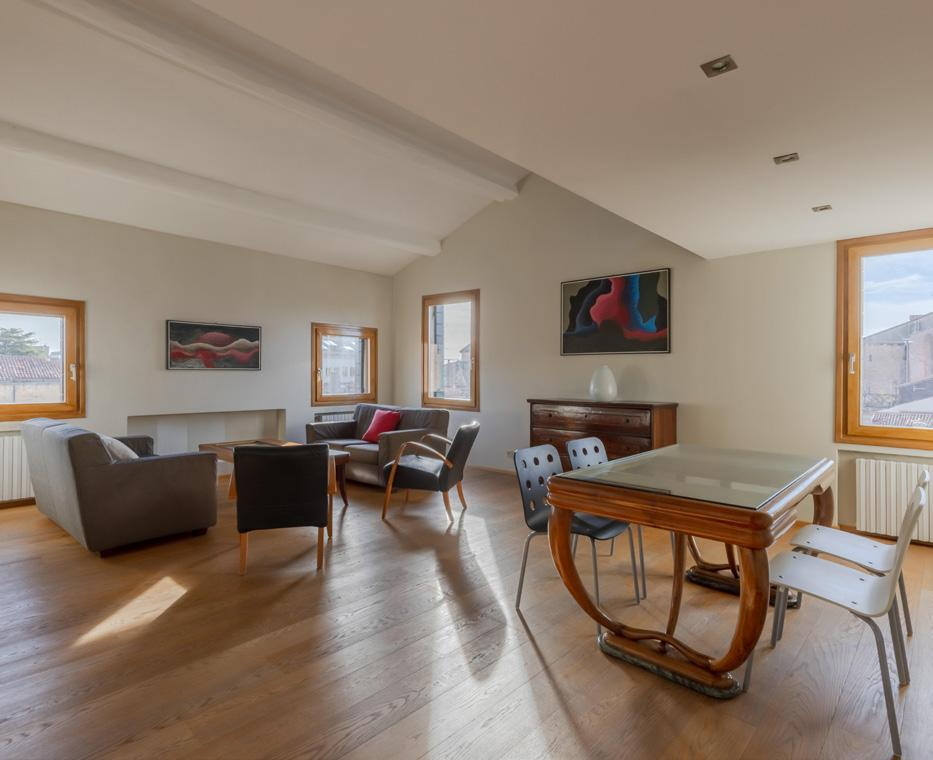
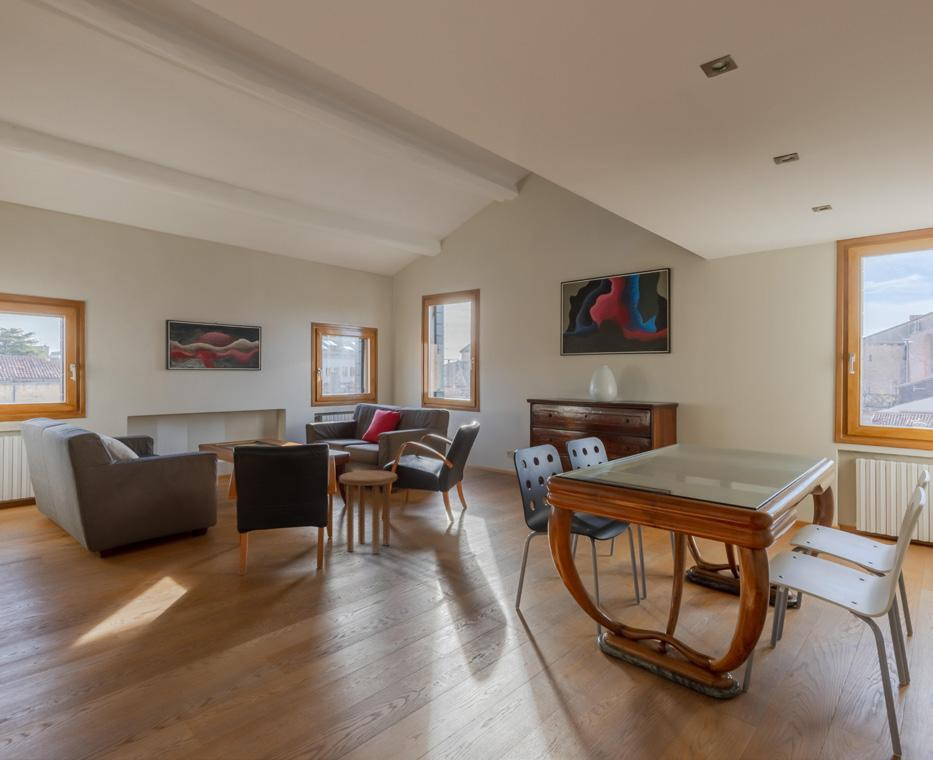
+ side table (372, 511)
